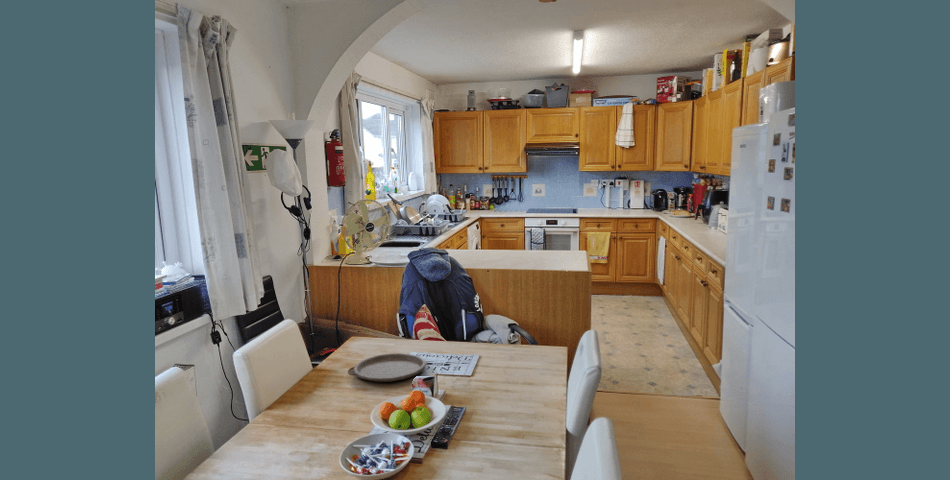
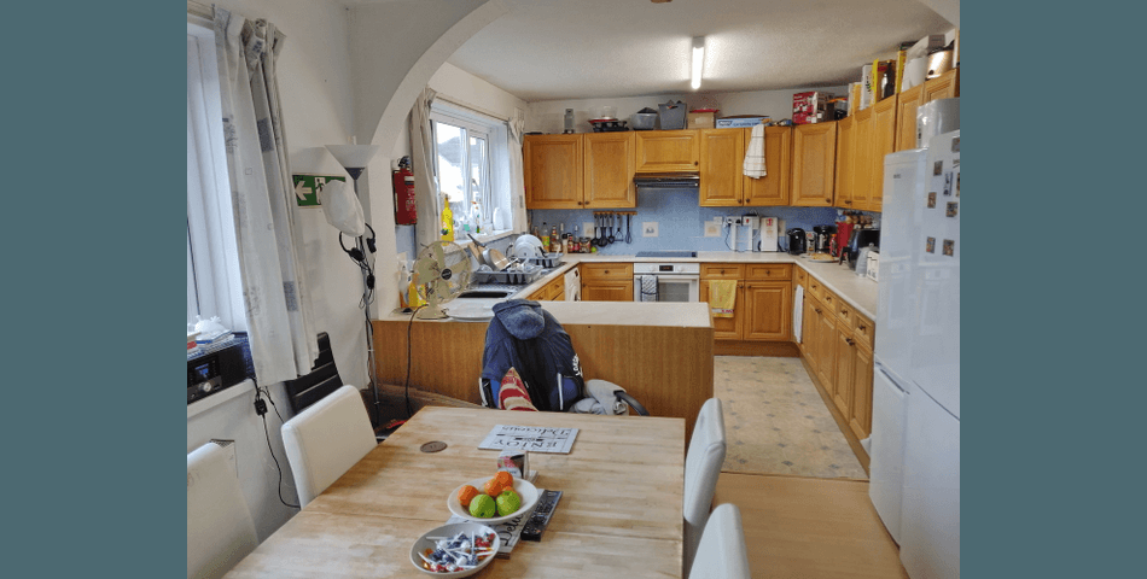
- plate (390, 367)
